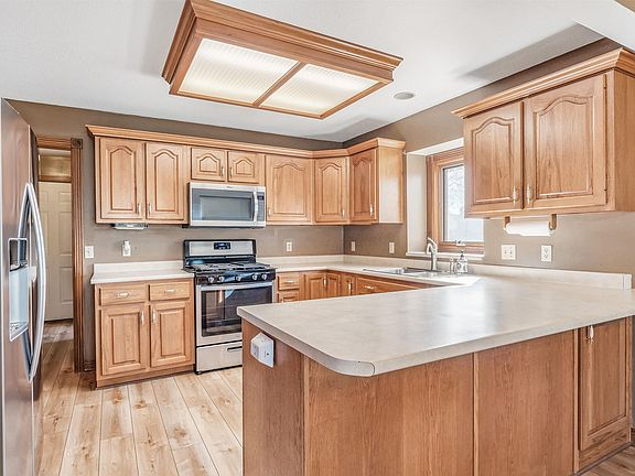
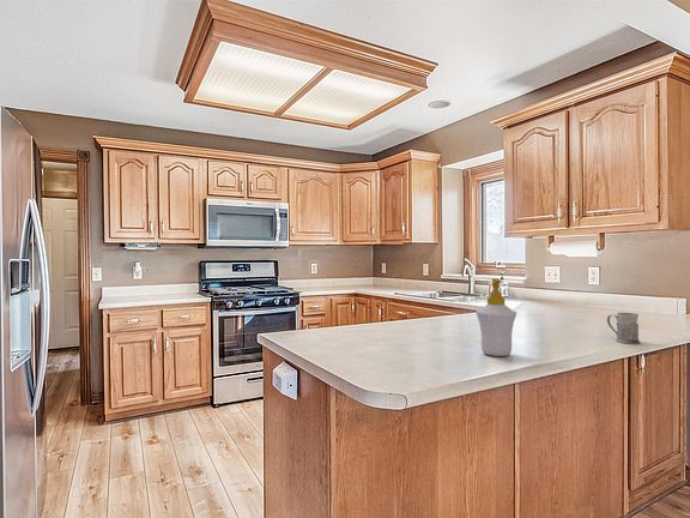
+ soap bottle (496, 315)
+ mug (622, 326)
